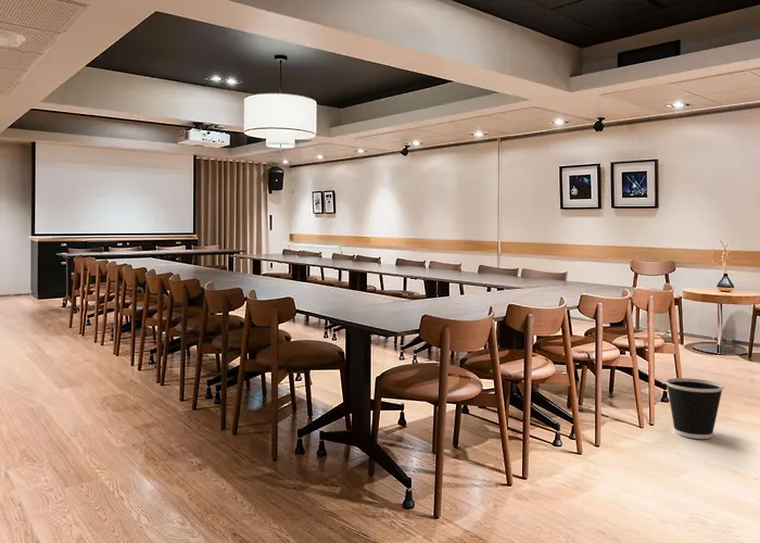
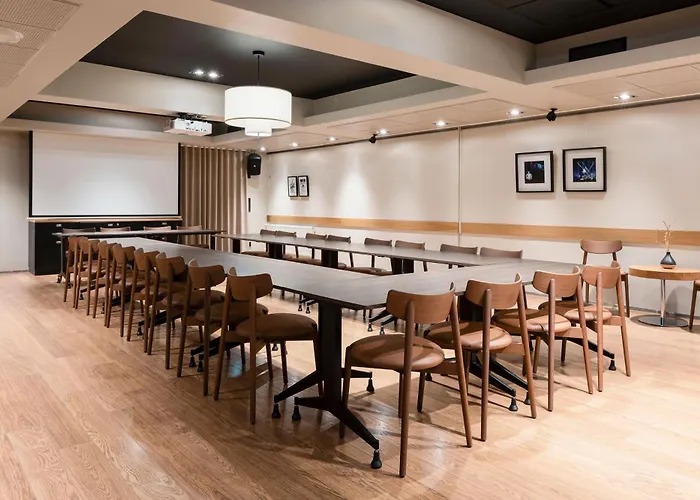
- wastebasket (693, 408)
